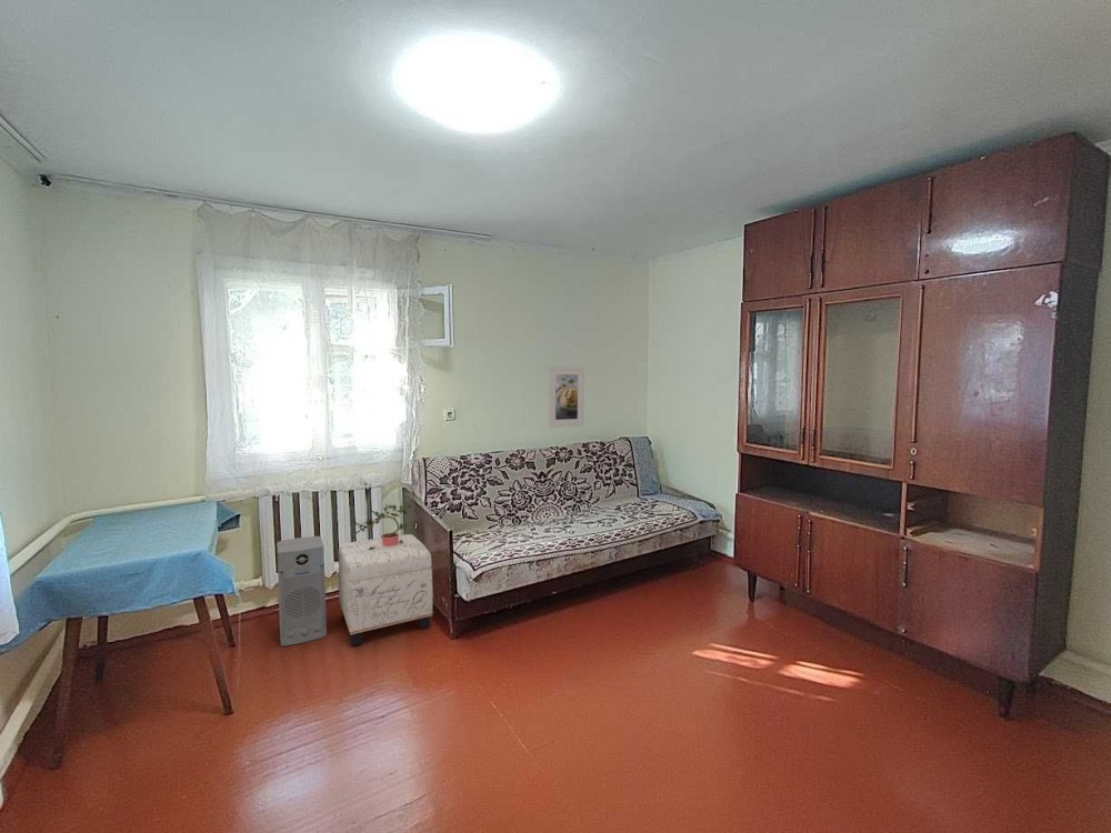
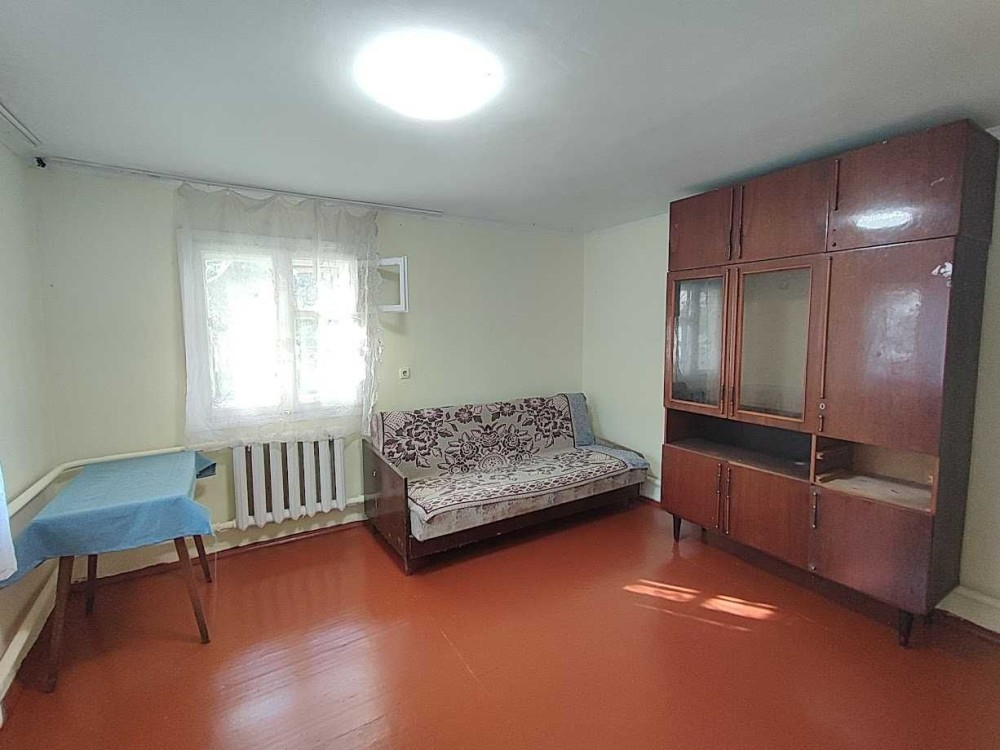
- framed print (565, 397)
- ottoman (384, 583)
- air purifier (301, 588)
- potted plant (378, 522)
